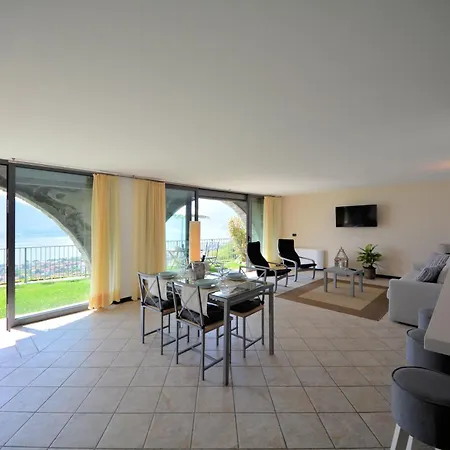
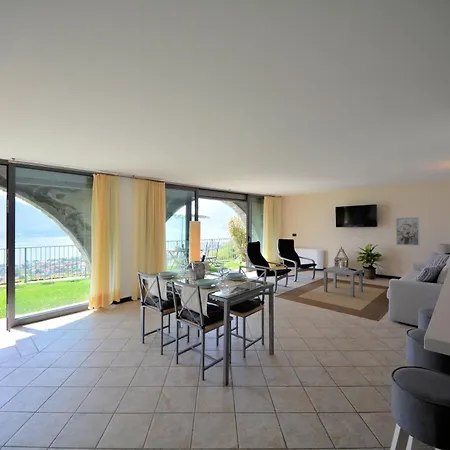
+ wall art (407, 231)
